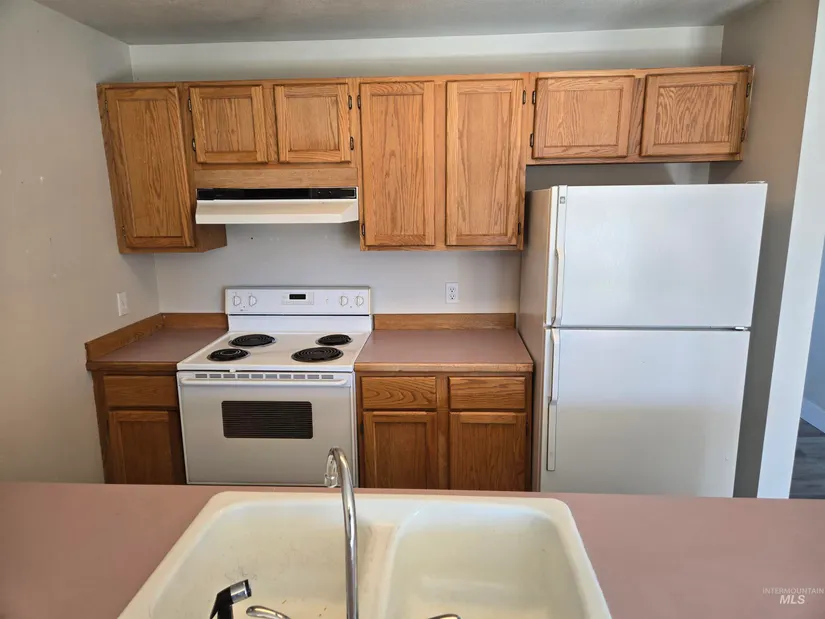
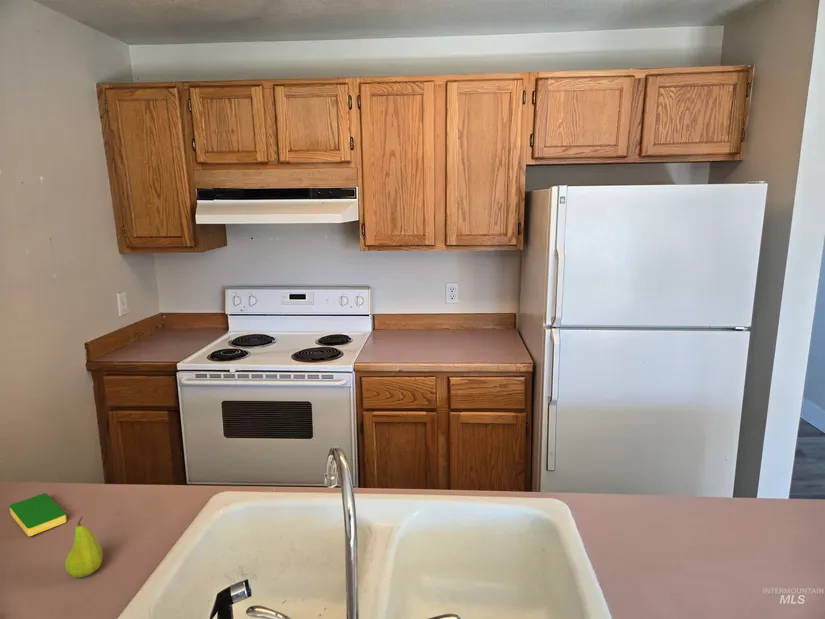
+ dish sponge (37, 513)
+ fruit (82, 544)
